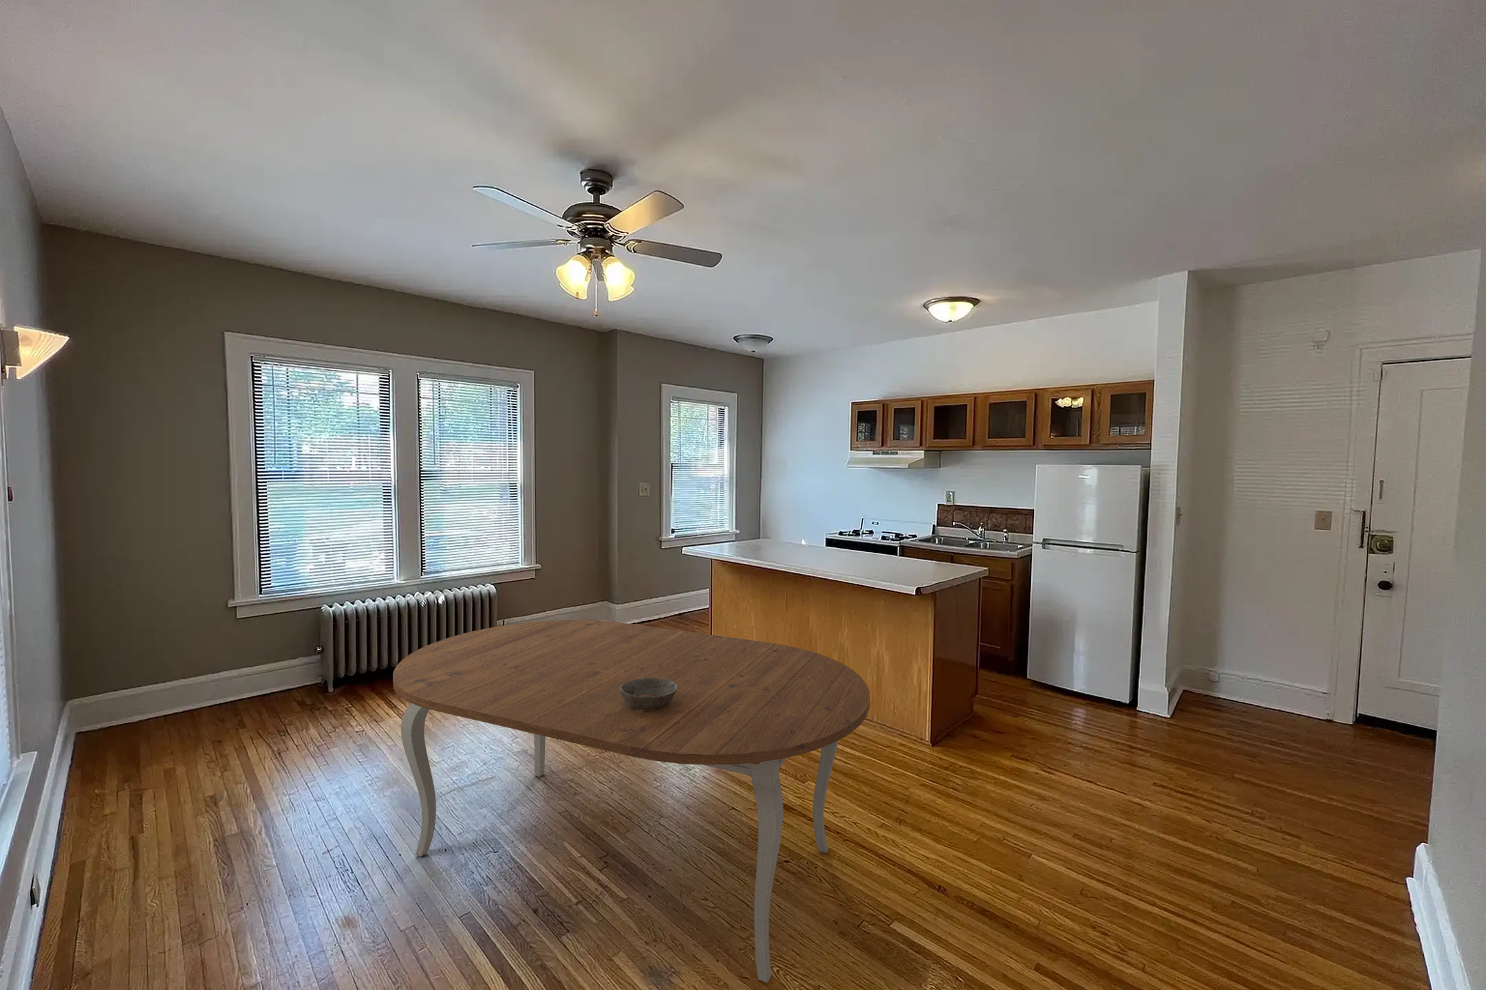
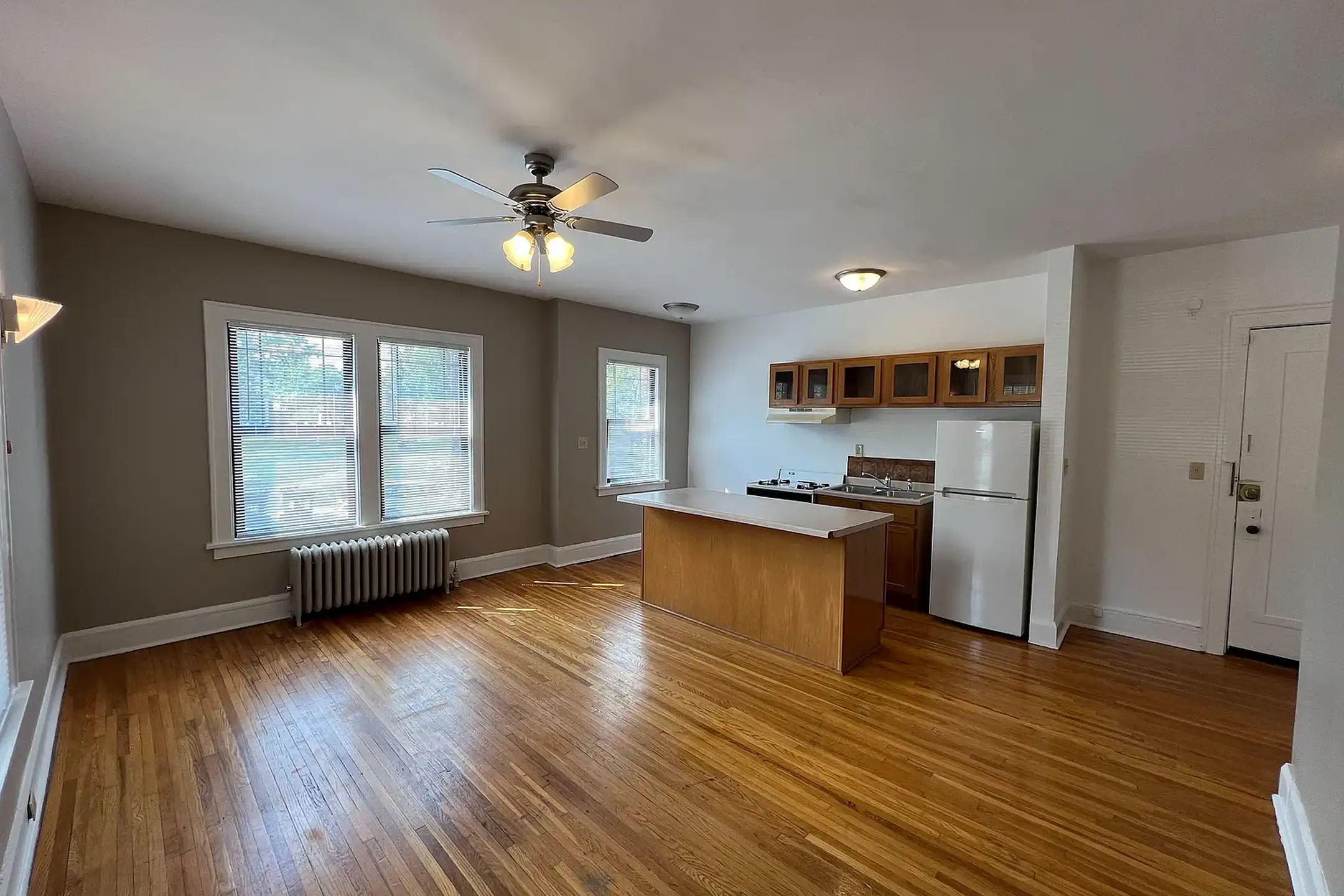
- dining table (626, 755)
- bowl (648, 694)
